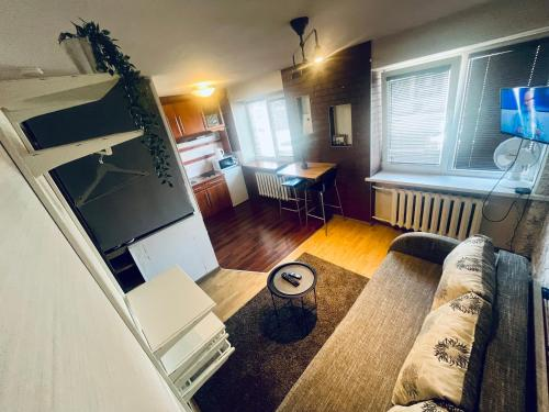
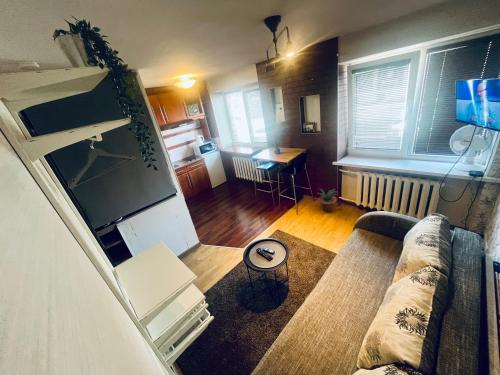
+ potted plant (327, 199)
